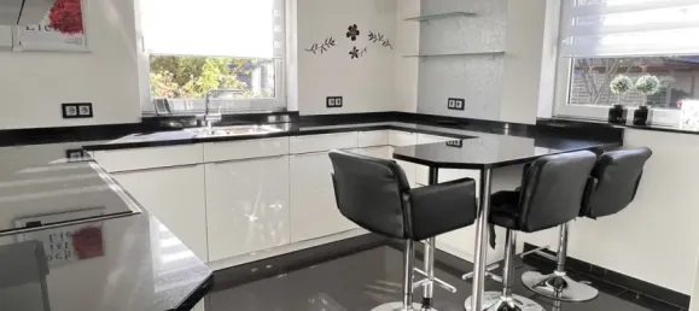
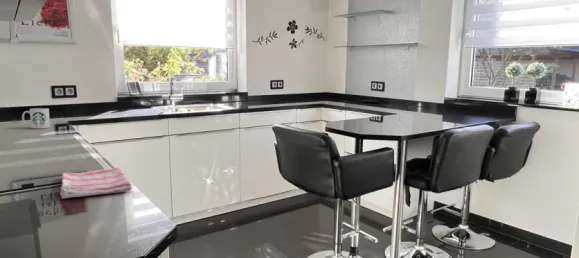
+ dish towel (95, 178)
+ mug (35, 118)
